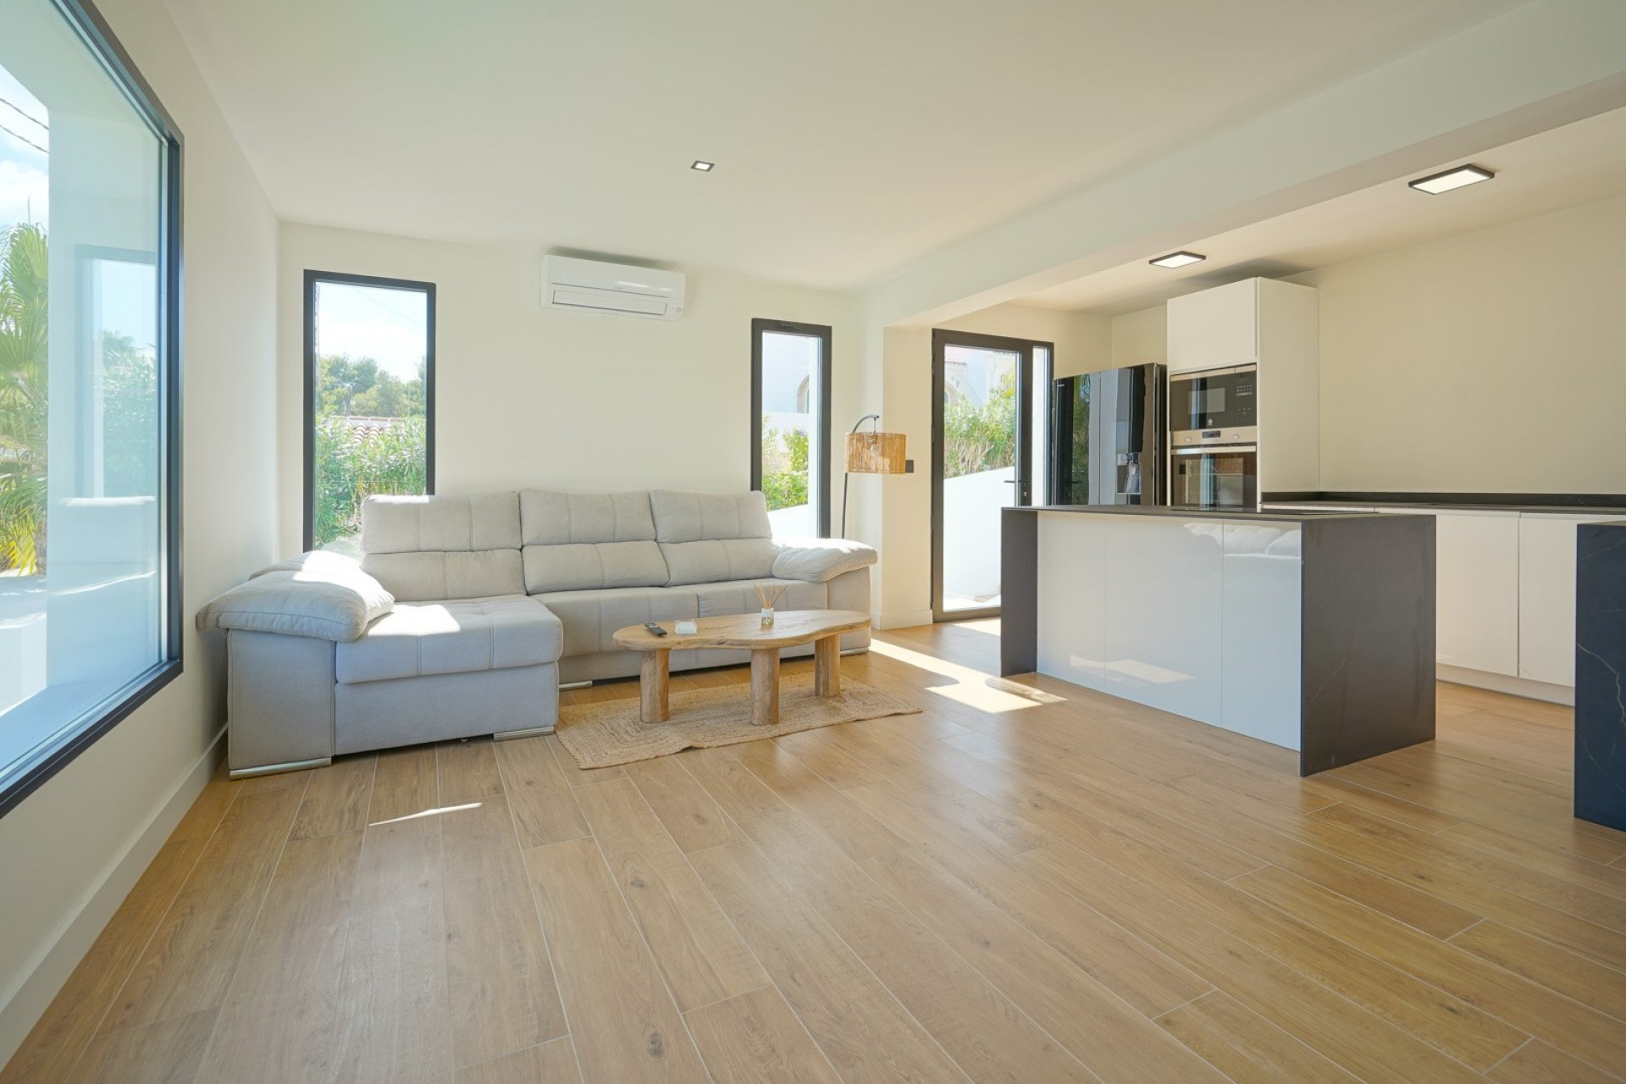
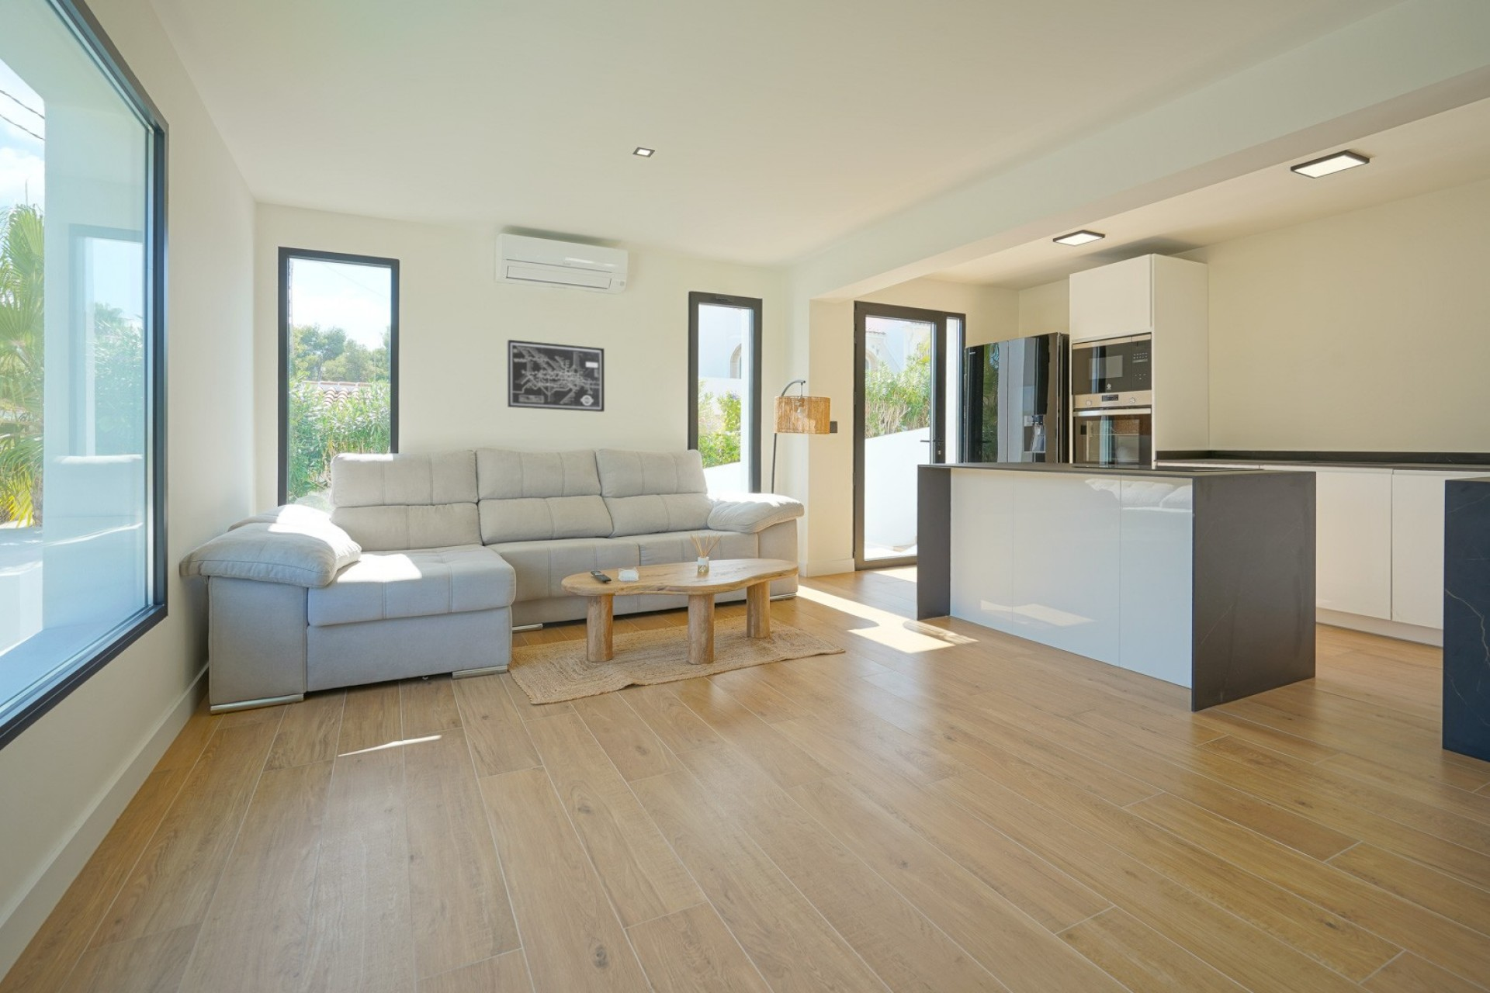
+ wall art (557, 377)
